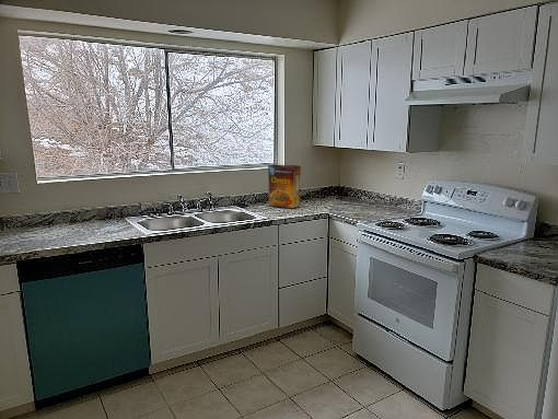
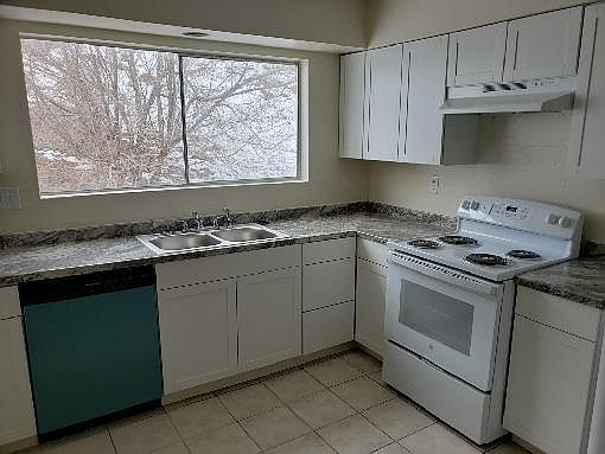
- cereal box (284, 185)
